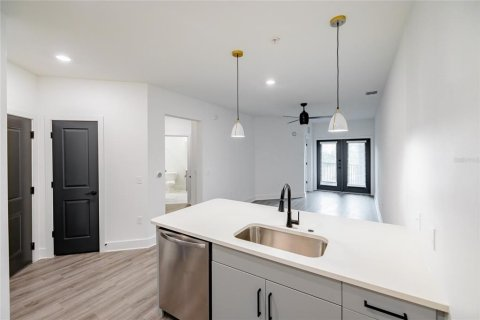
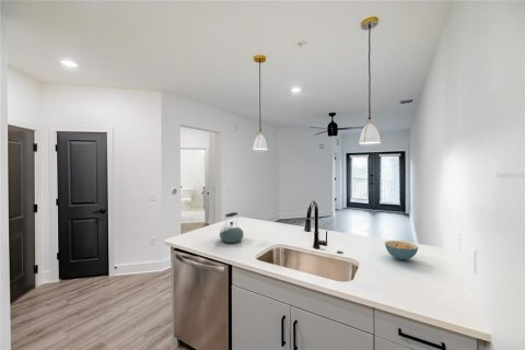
+ cereal bowl (400, 252)
+ kettle (230, 226)
